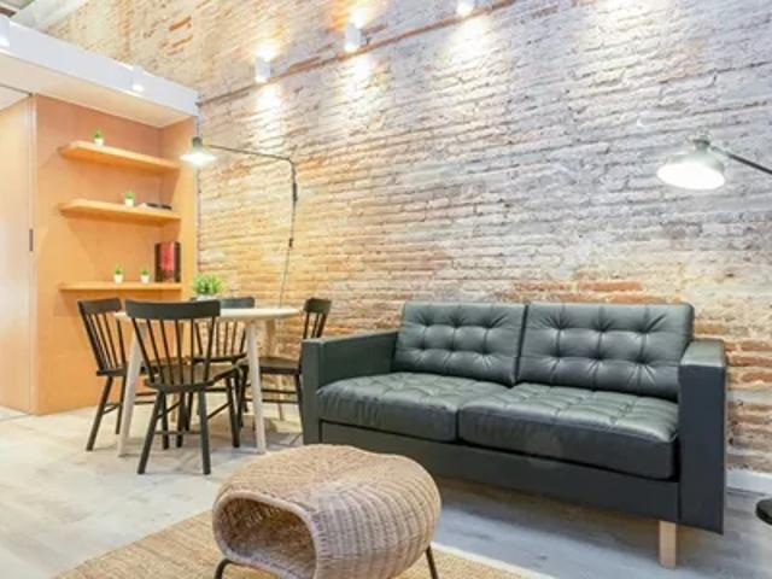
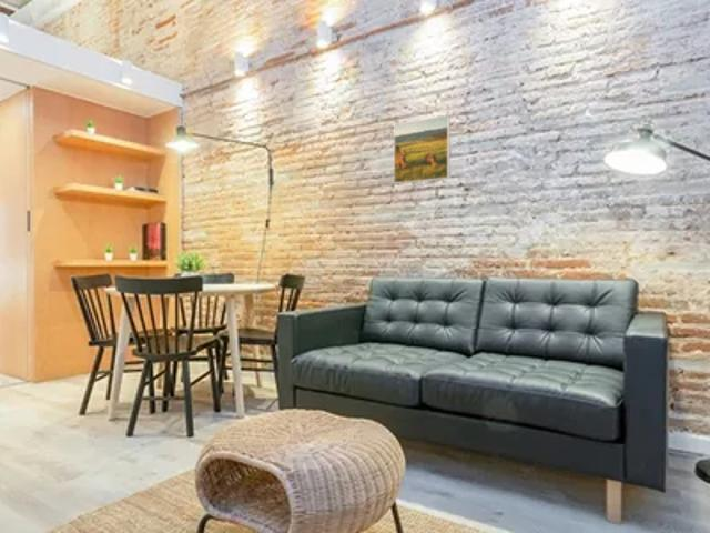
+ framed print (420, 150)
